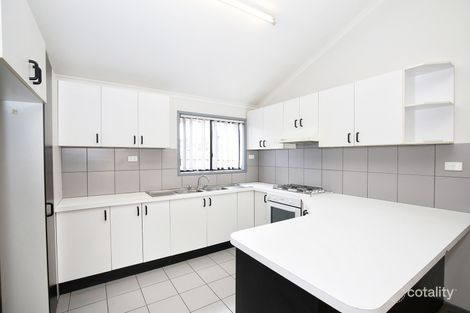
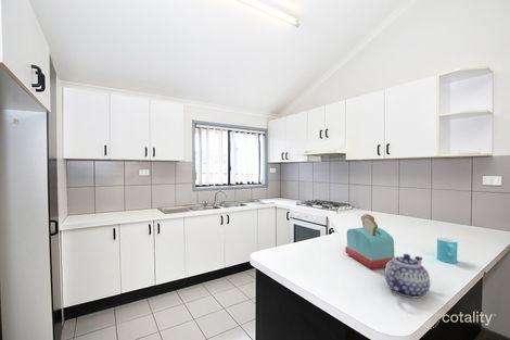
+ teapot (406, 273)
+ toaster (368, 237)
+ cup (446, 250)
